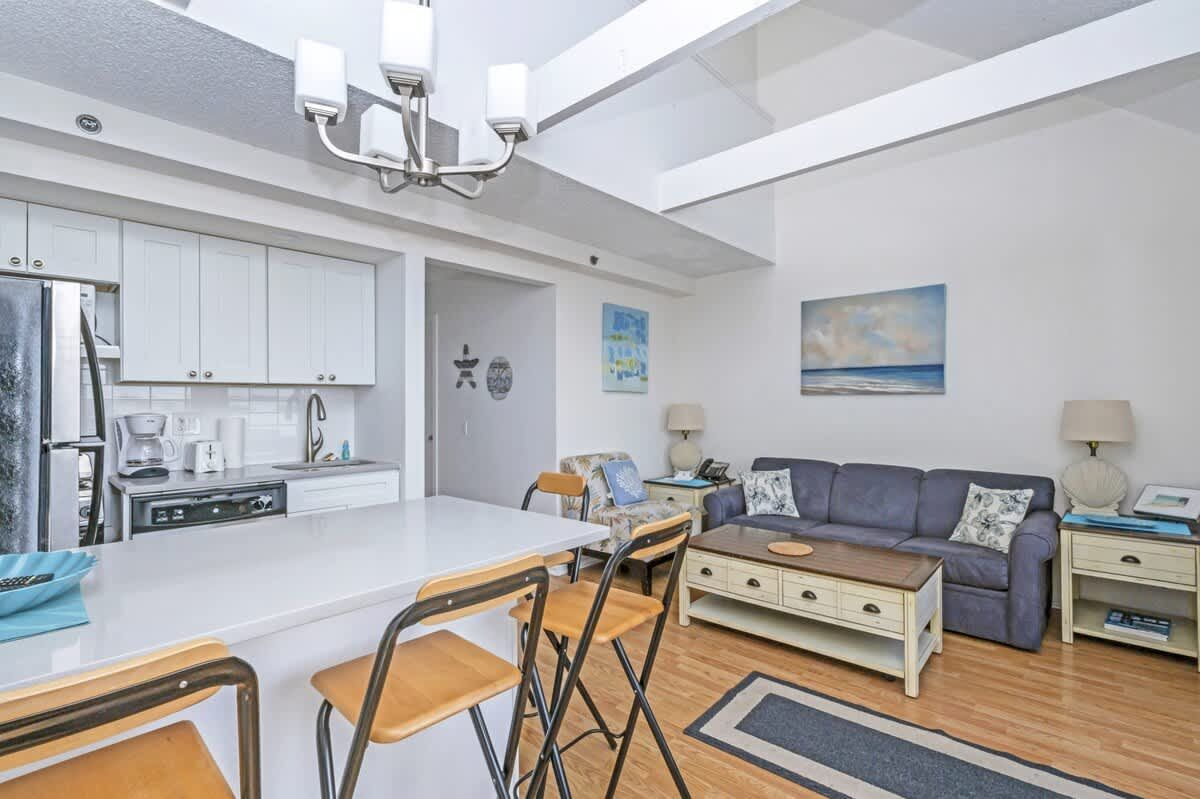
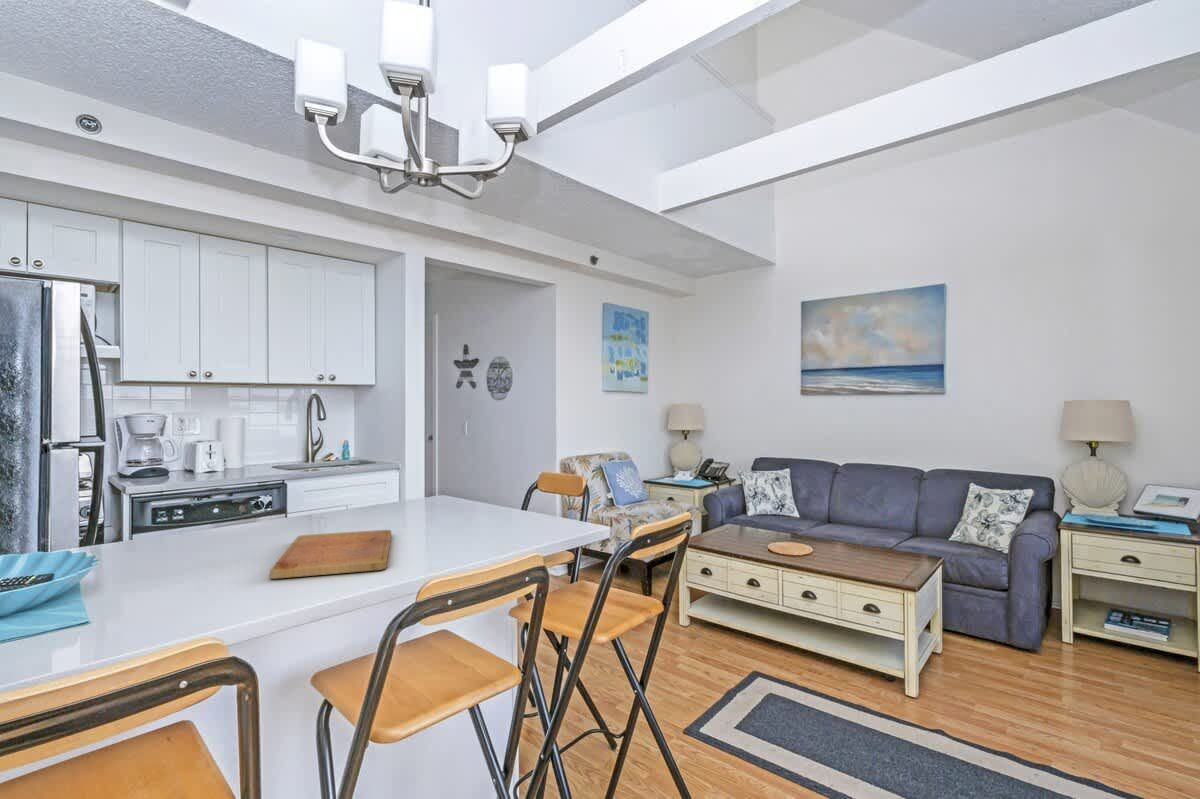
+ cutting board (338, 550)
